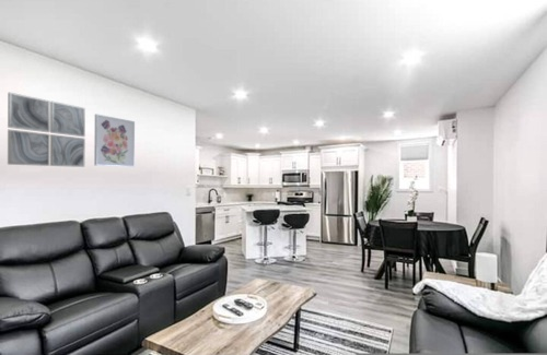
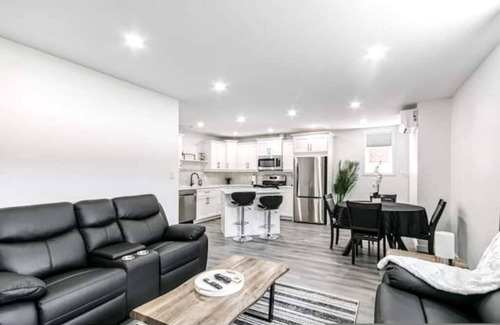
- wall art (50, 132)
- wall art (115, 142)
